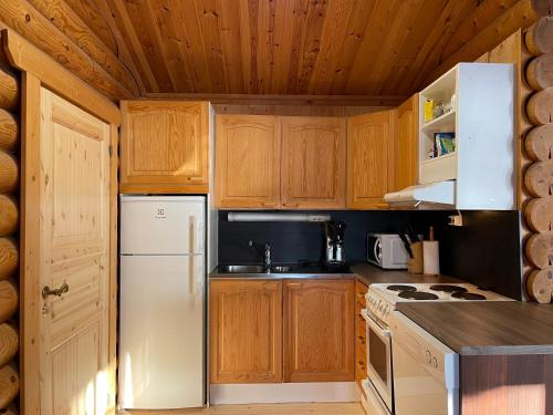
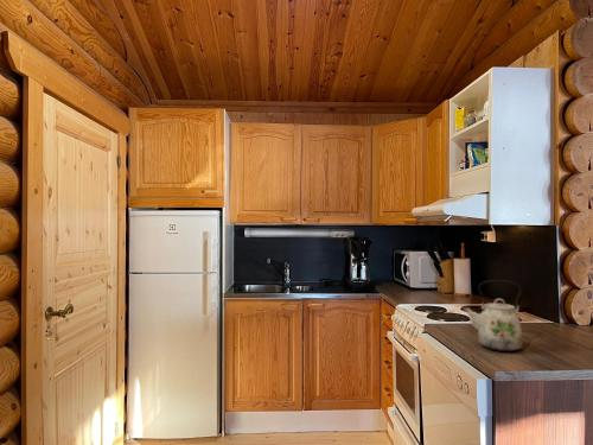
+ kettle (491, 313)
